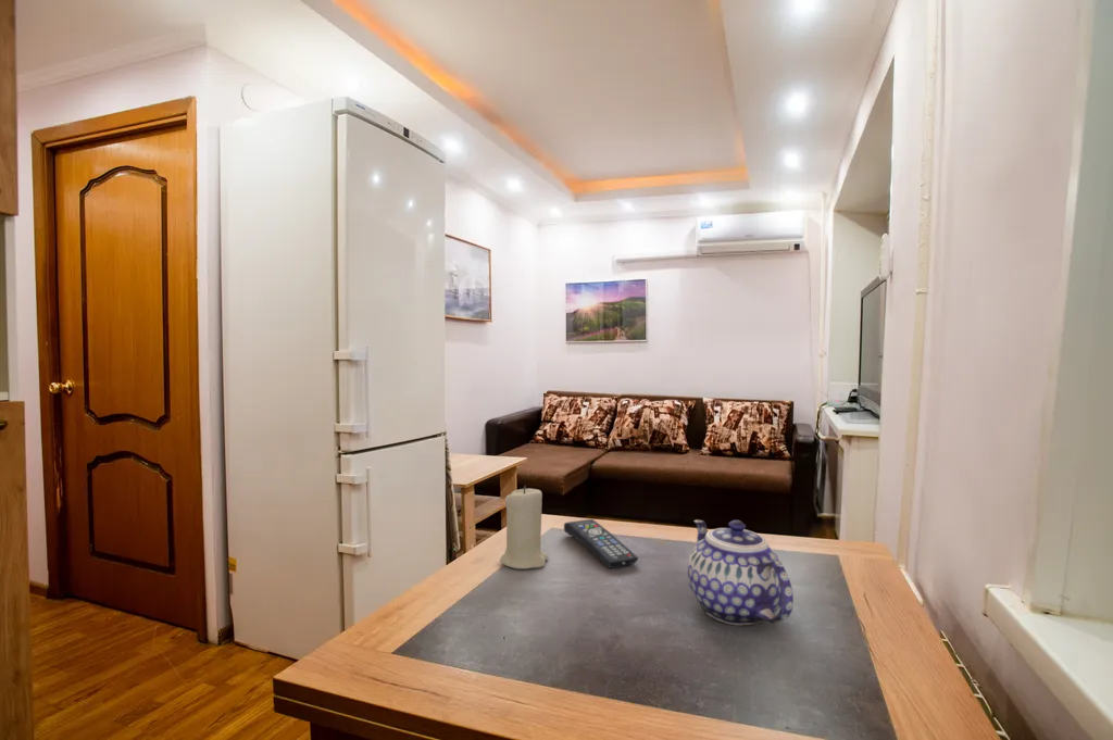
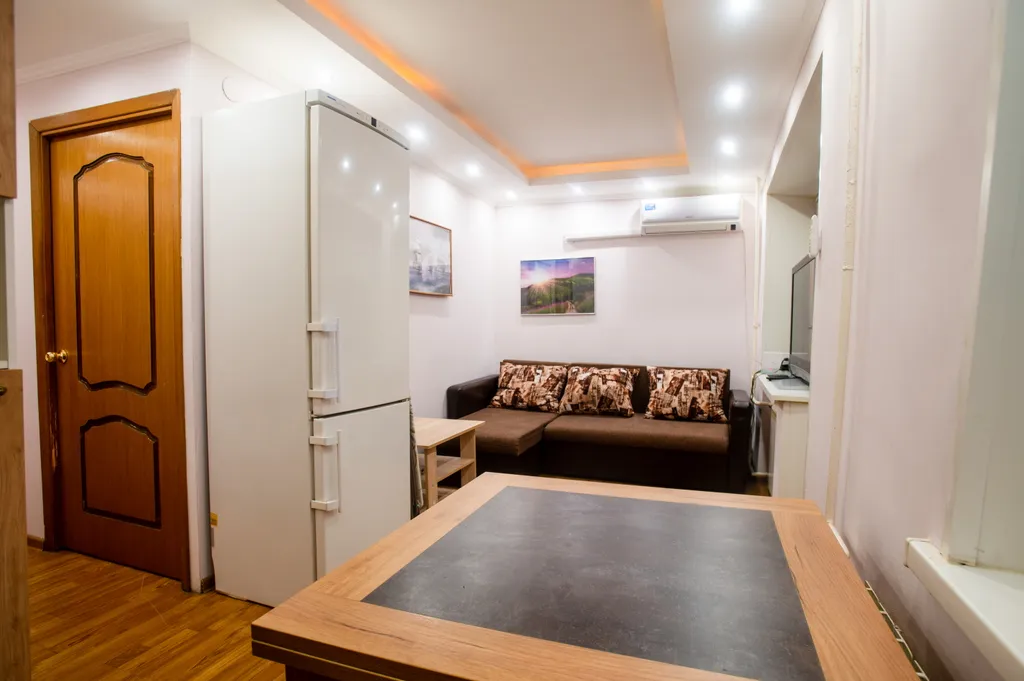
- teapot (736, 565)
- remote control (597, 540)
- candle (525, 524)
